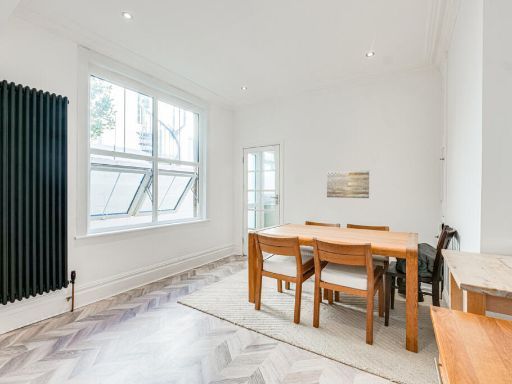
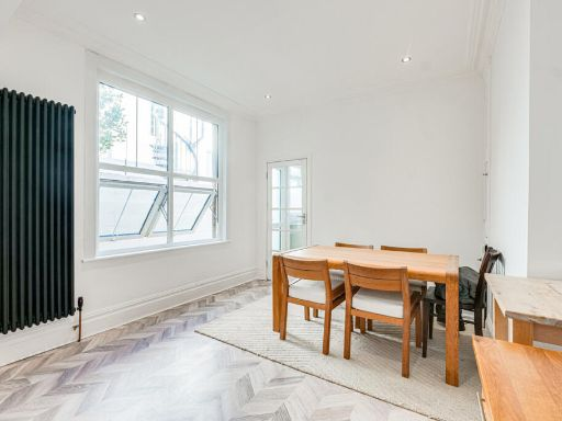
- wall art (347, 184)
